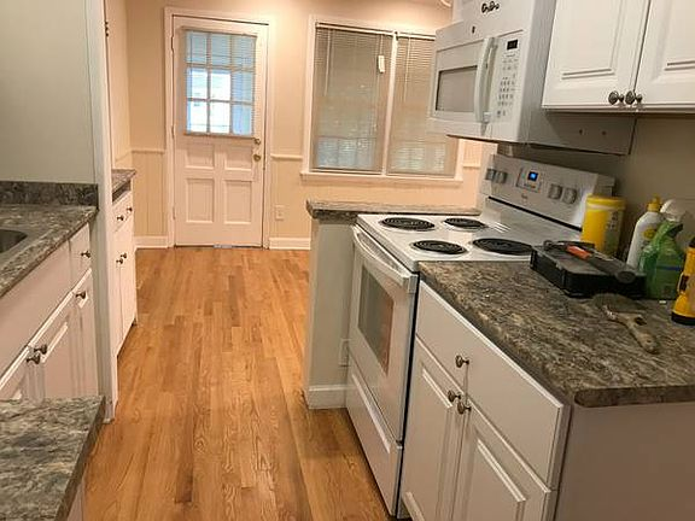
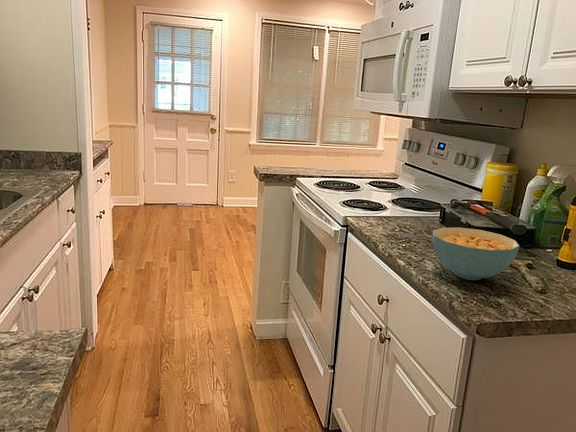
+ cereal bowl (471, 257)
